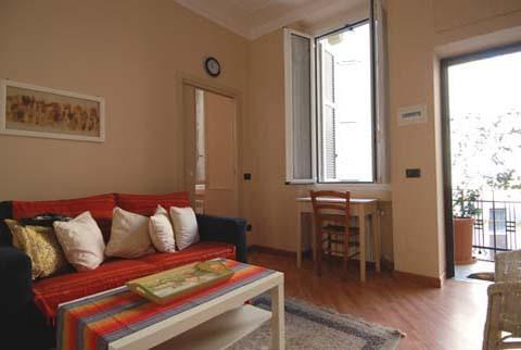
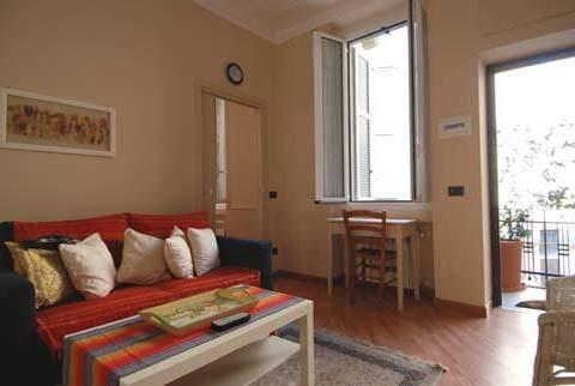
+ remote control (231, 320)
